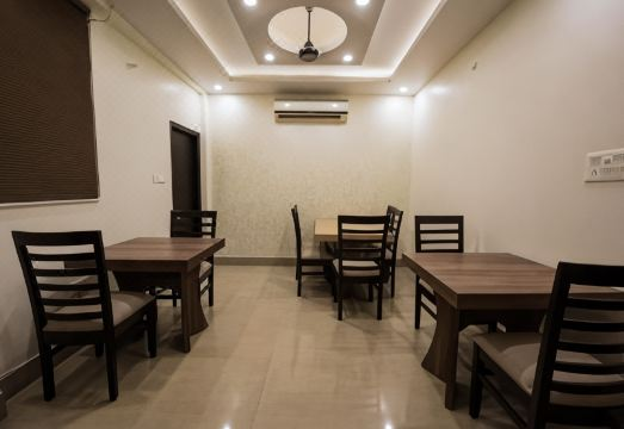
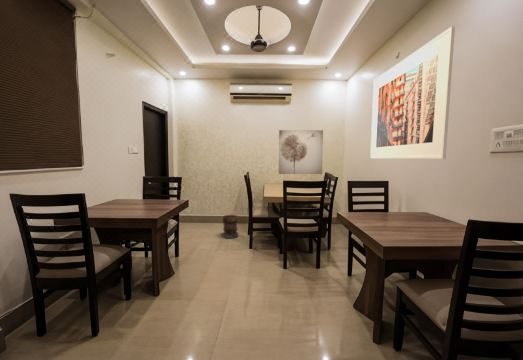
+ wall art (300, 152)
+ wooden barrel (230, 225)
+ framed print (401, 110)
